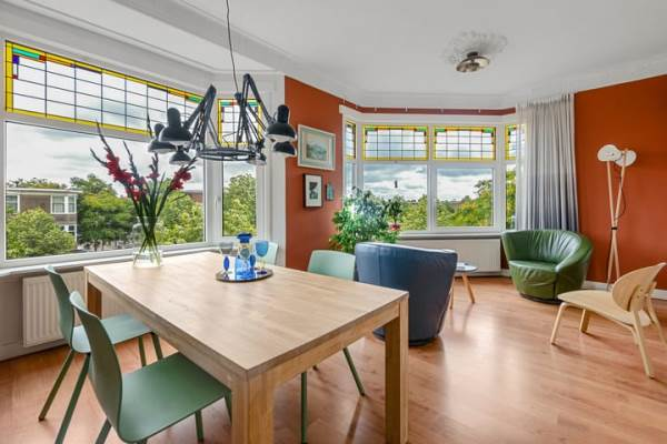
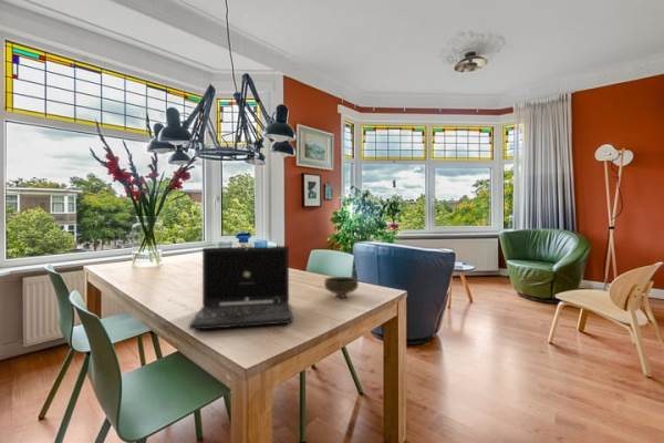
+ bowl (341, 287)
+ laptop (245, 282)
